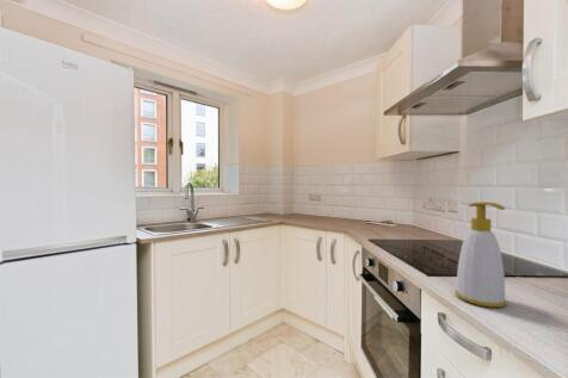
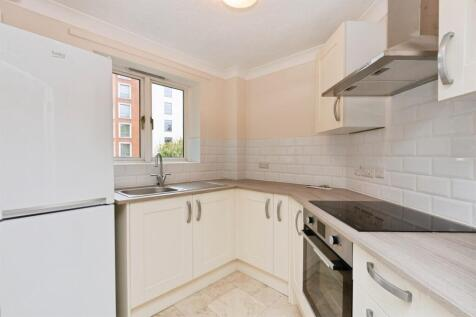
- soap bottle (481, 250)
